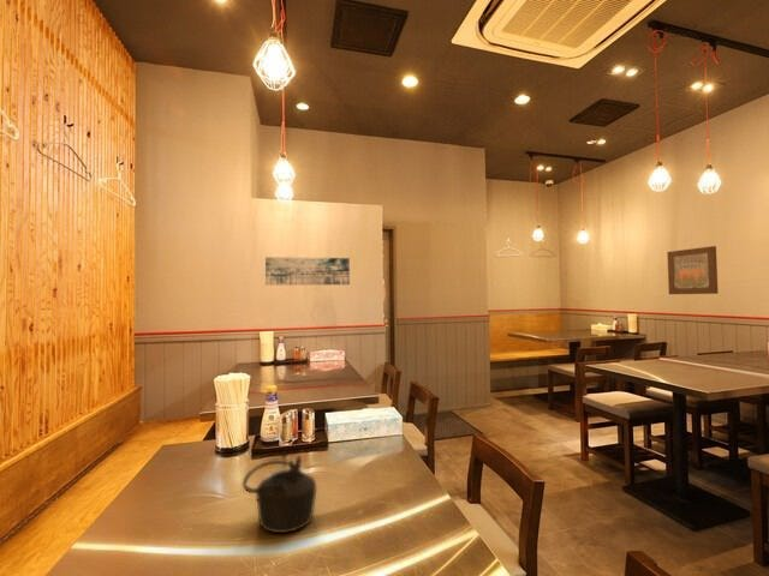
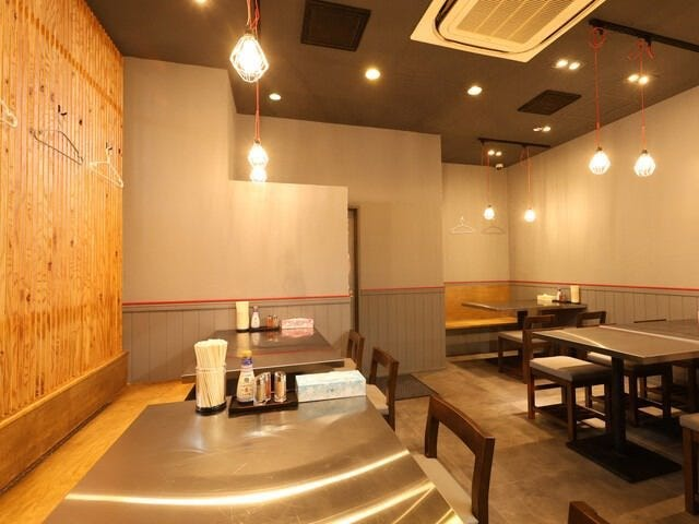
- wall art (691, 271)
- wall art (308, 271)
- teapot (285, 492)
